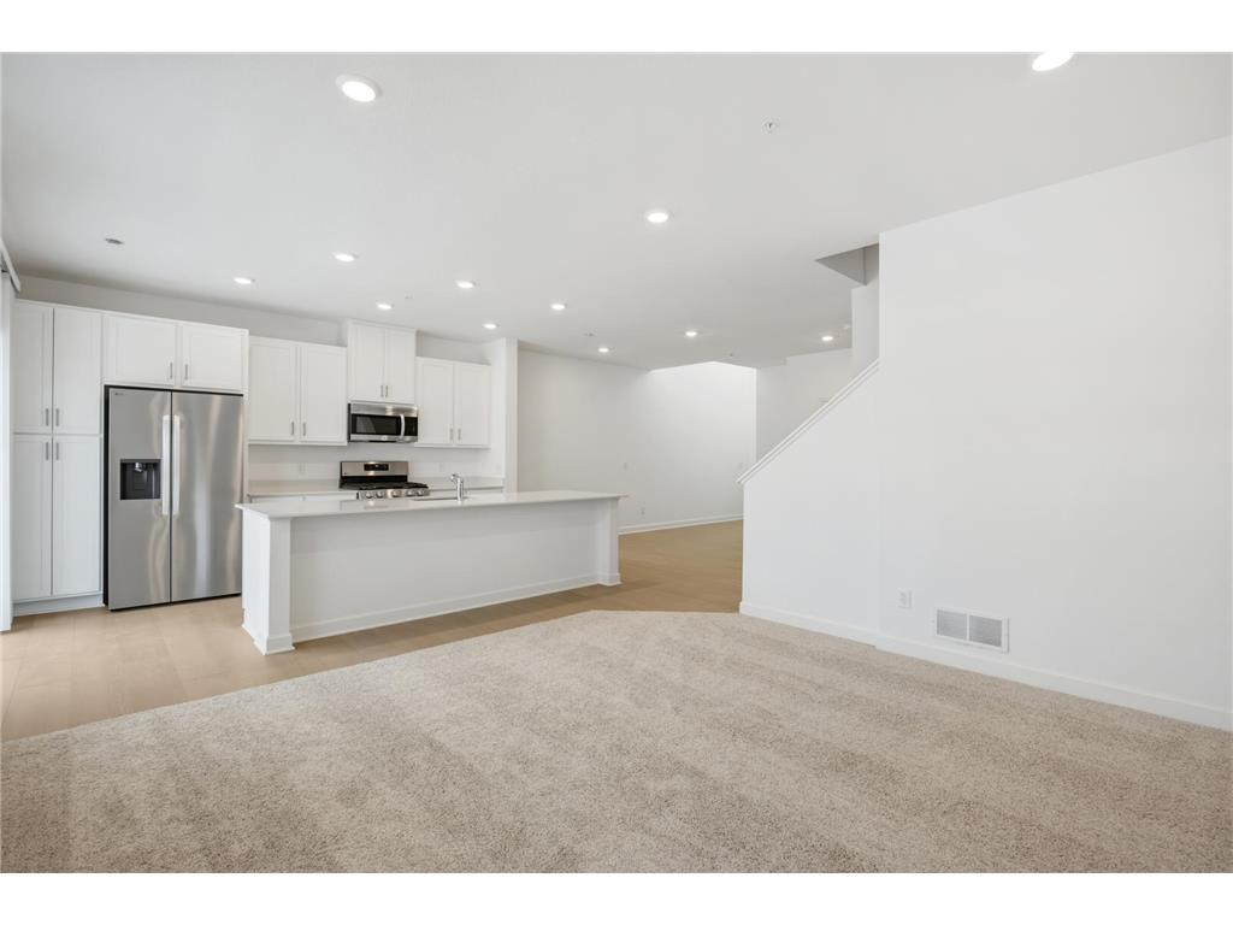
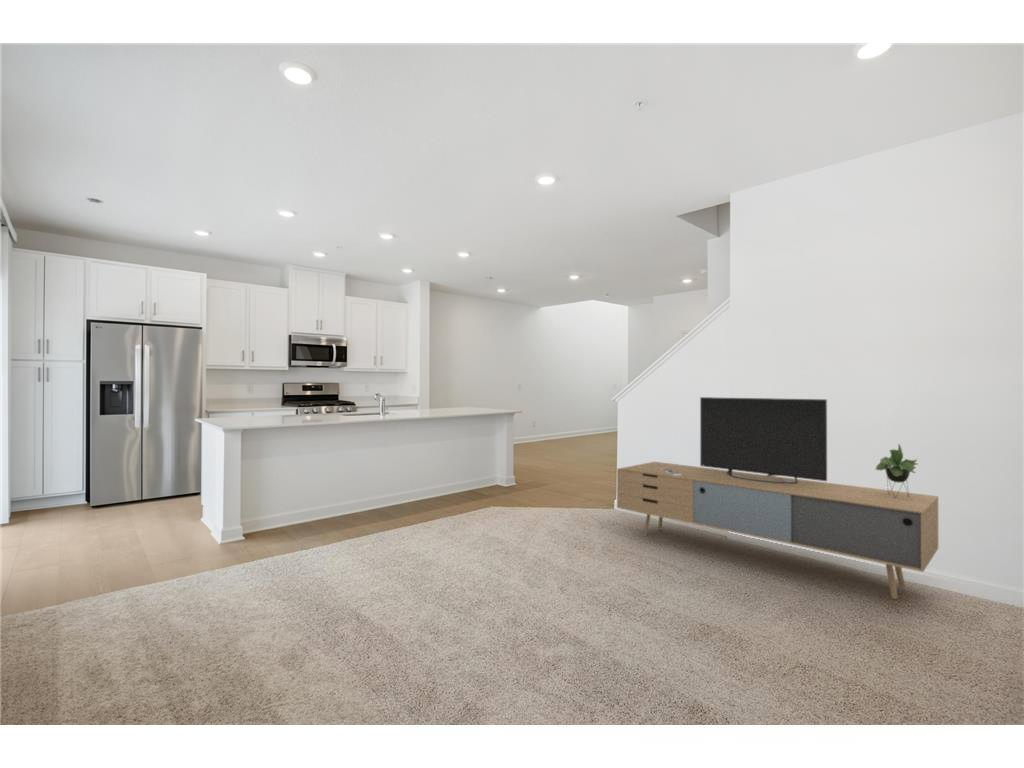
+ media console (755, 477)
